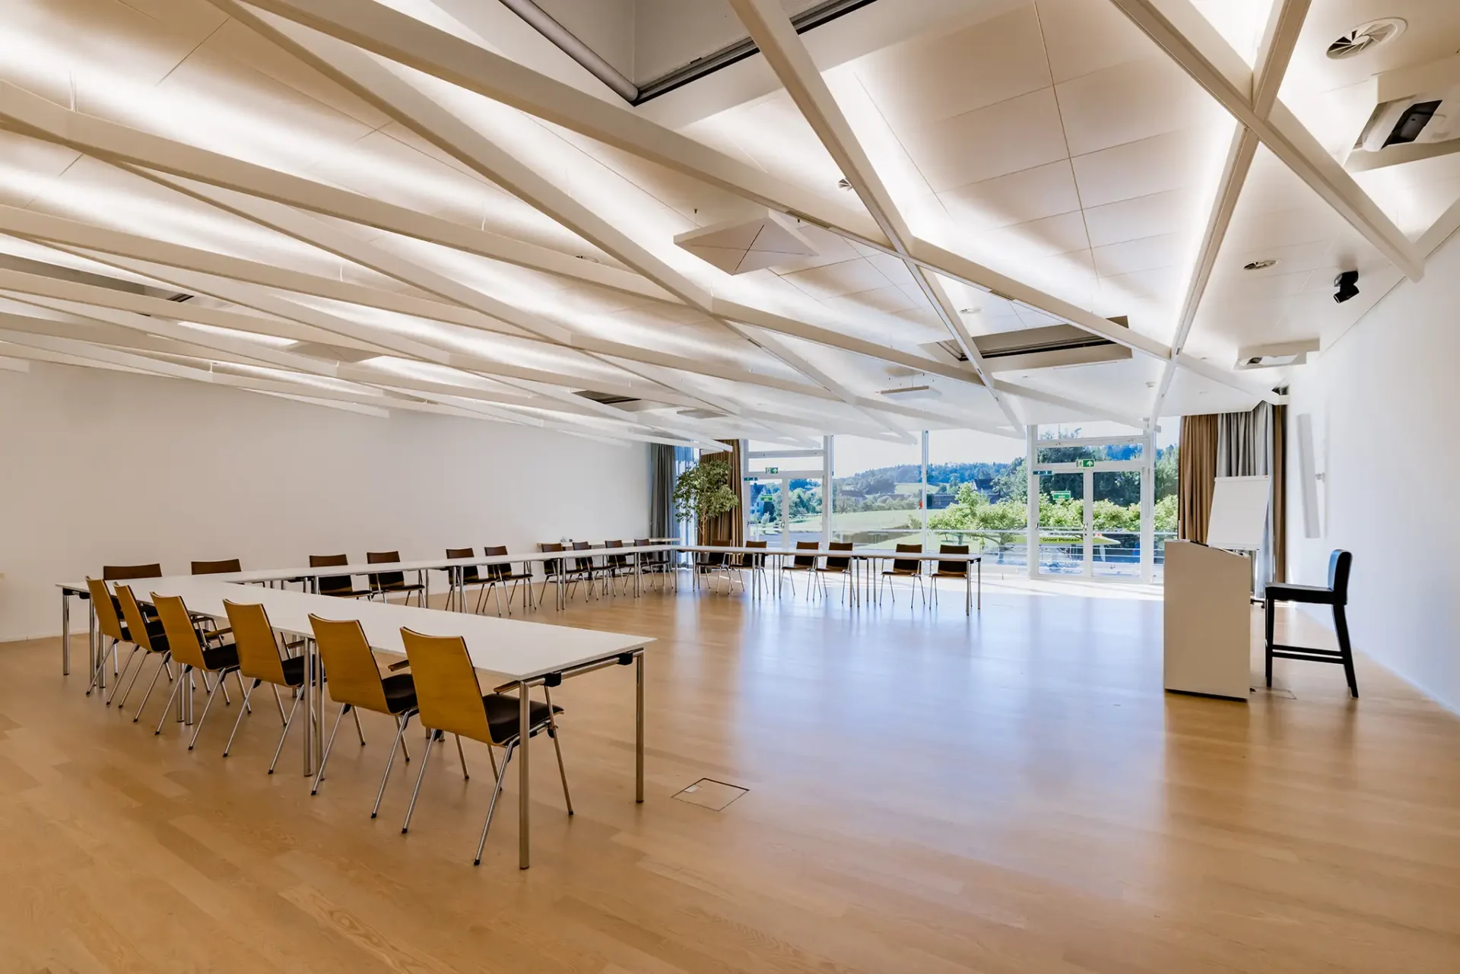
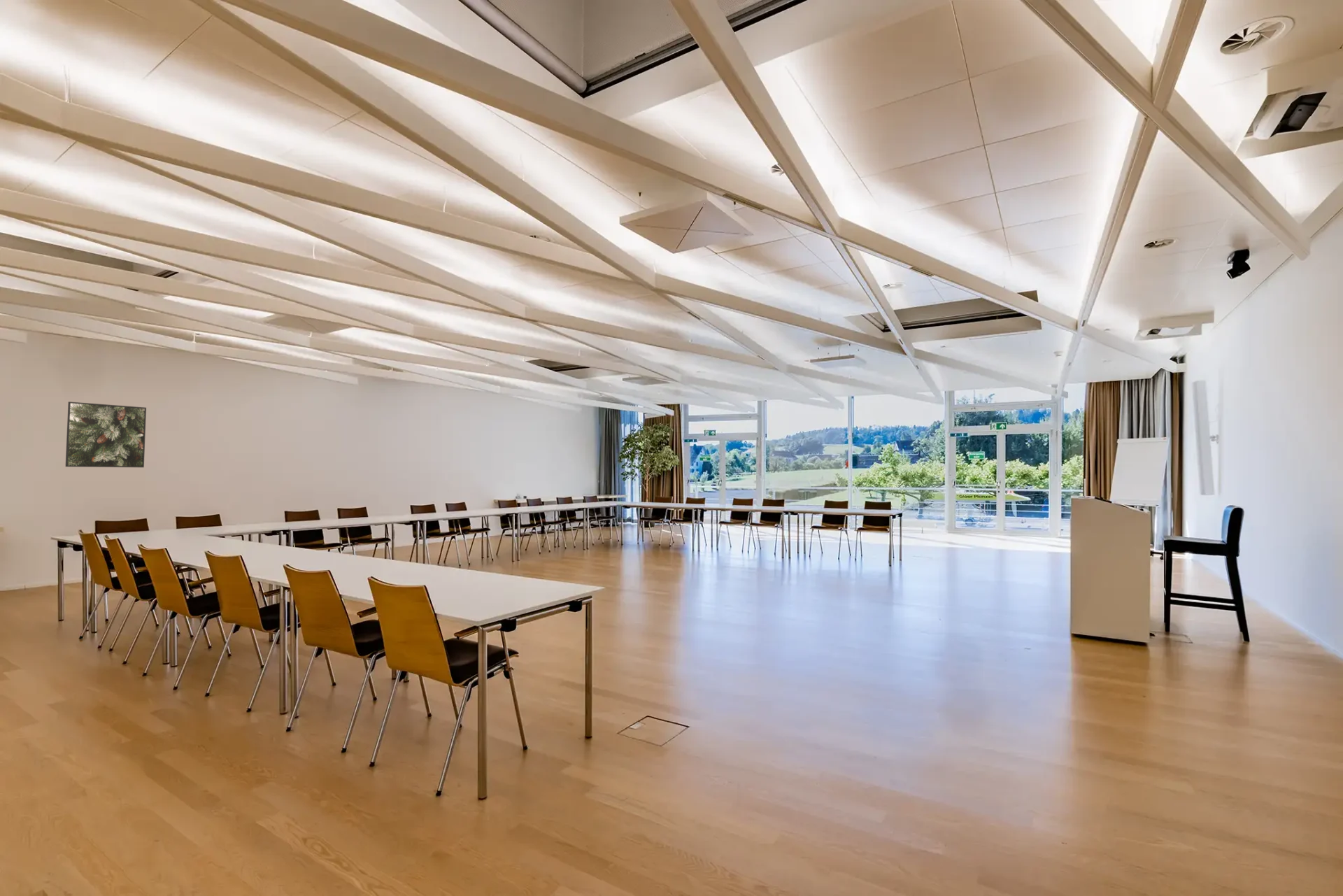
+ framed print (107, 436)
